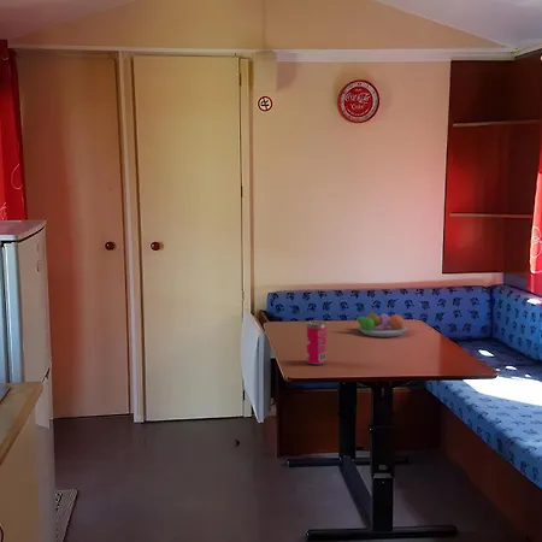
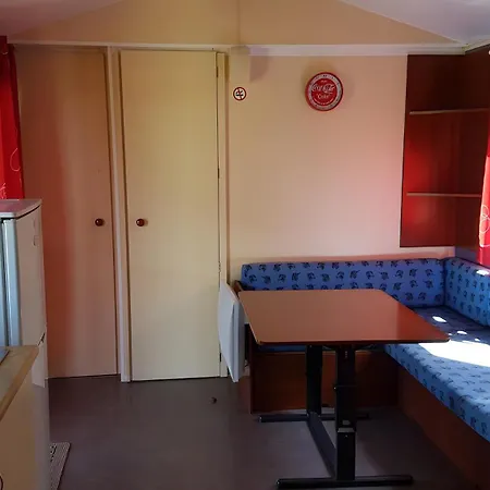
- beverage can (316, 342)
- fruit bowl (379, 322)
